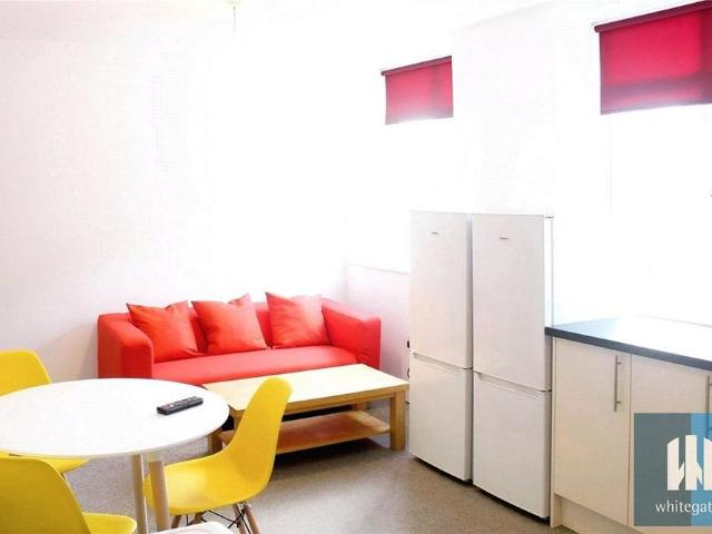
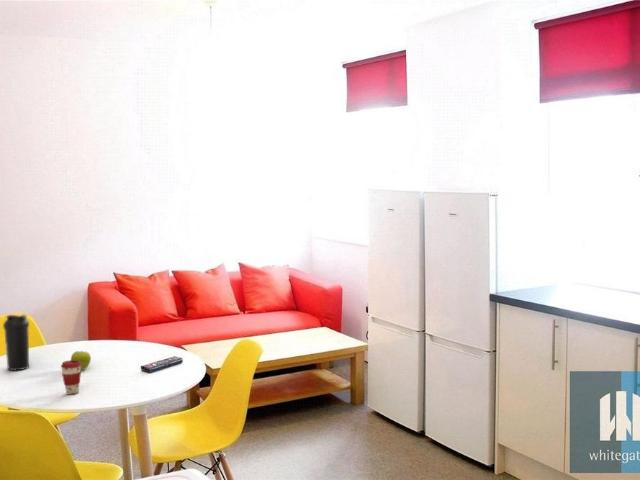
+ fruit (81, 360)
+ coffee cup (71, 377)
+ water bottle (17, 341)
